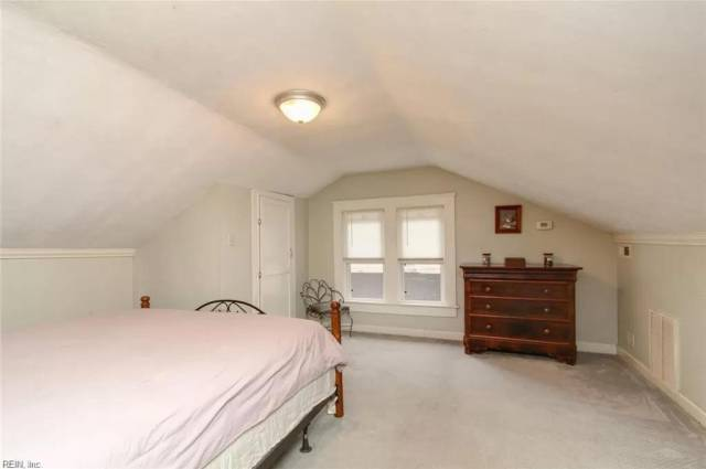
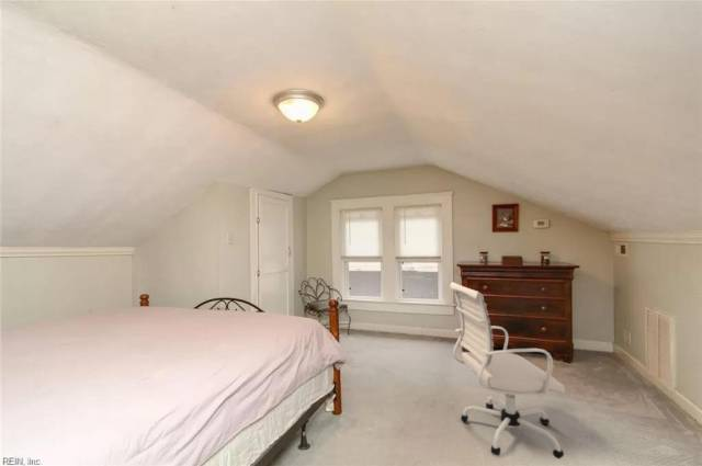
+ office chair (507, 357)
